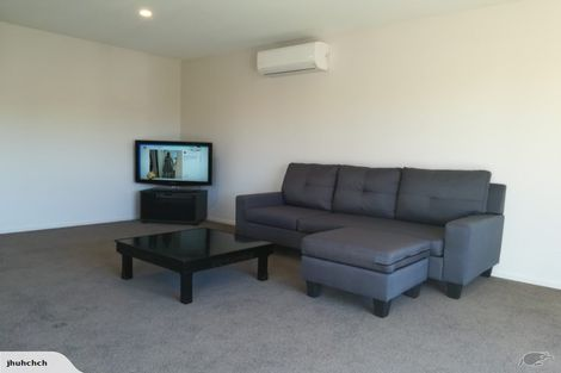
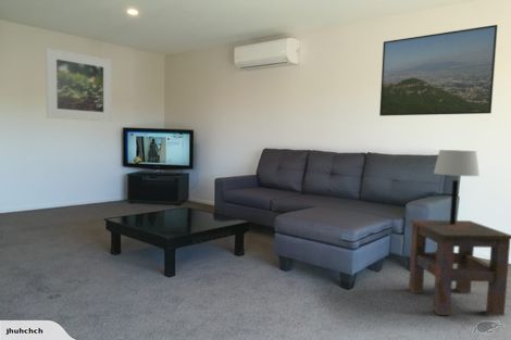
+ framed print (80, 87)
+ table lamp (454, 187)
+ side table (454, 263)
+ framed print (433, 74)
